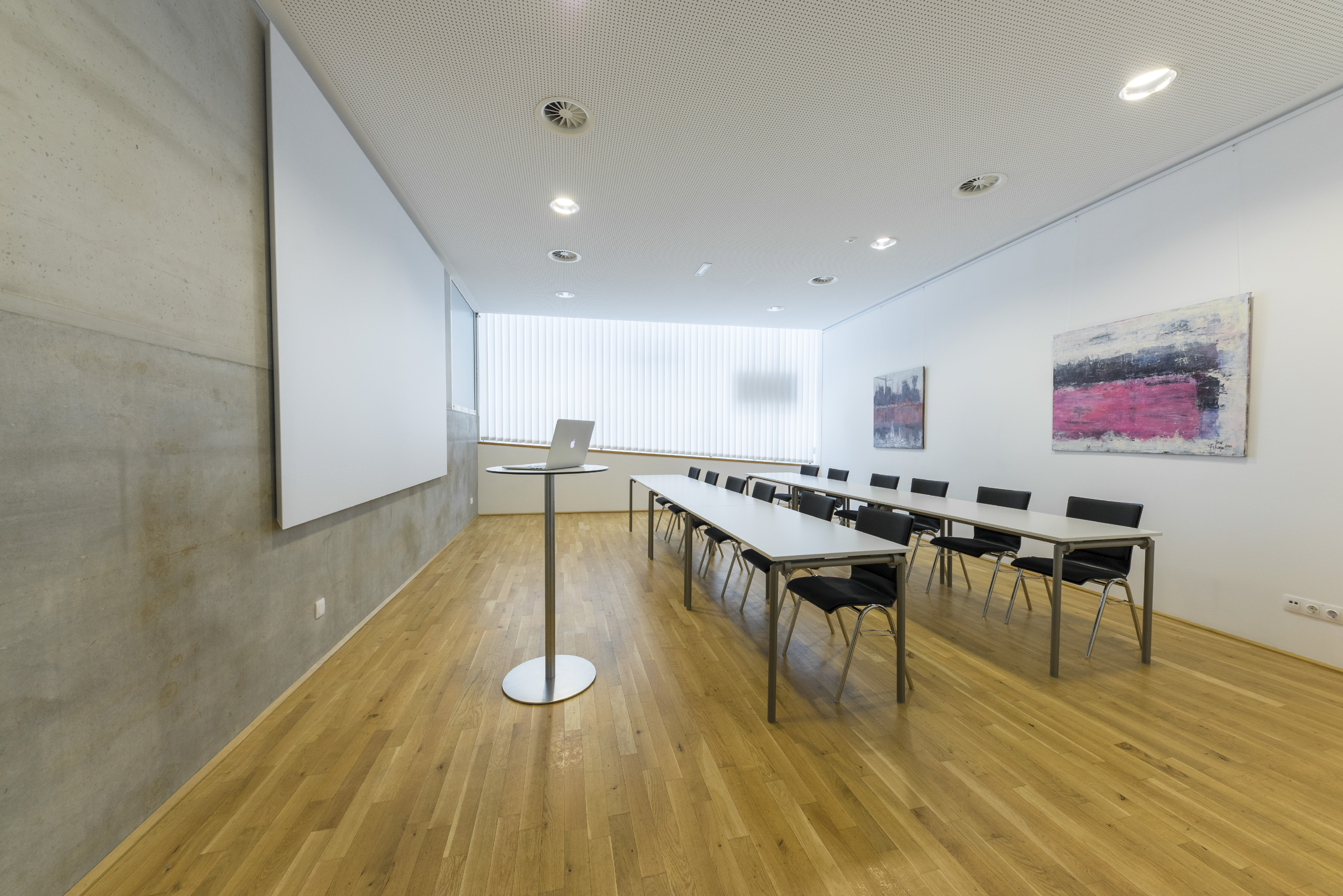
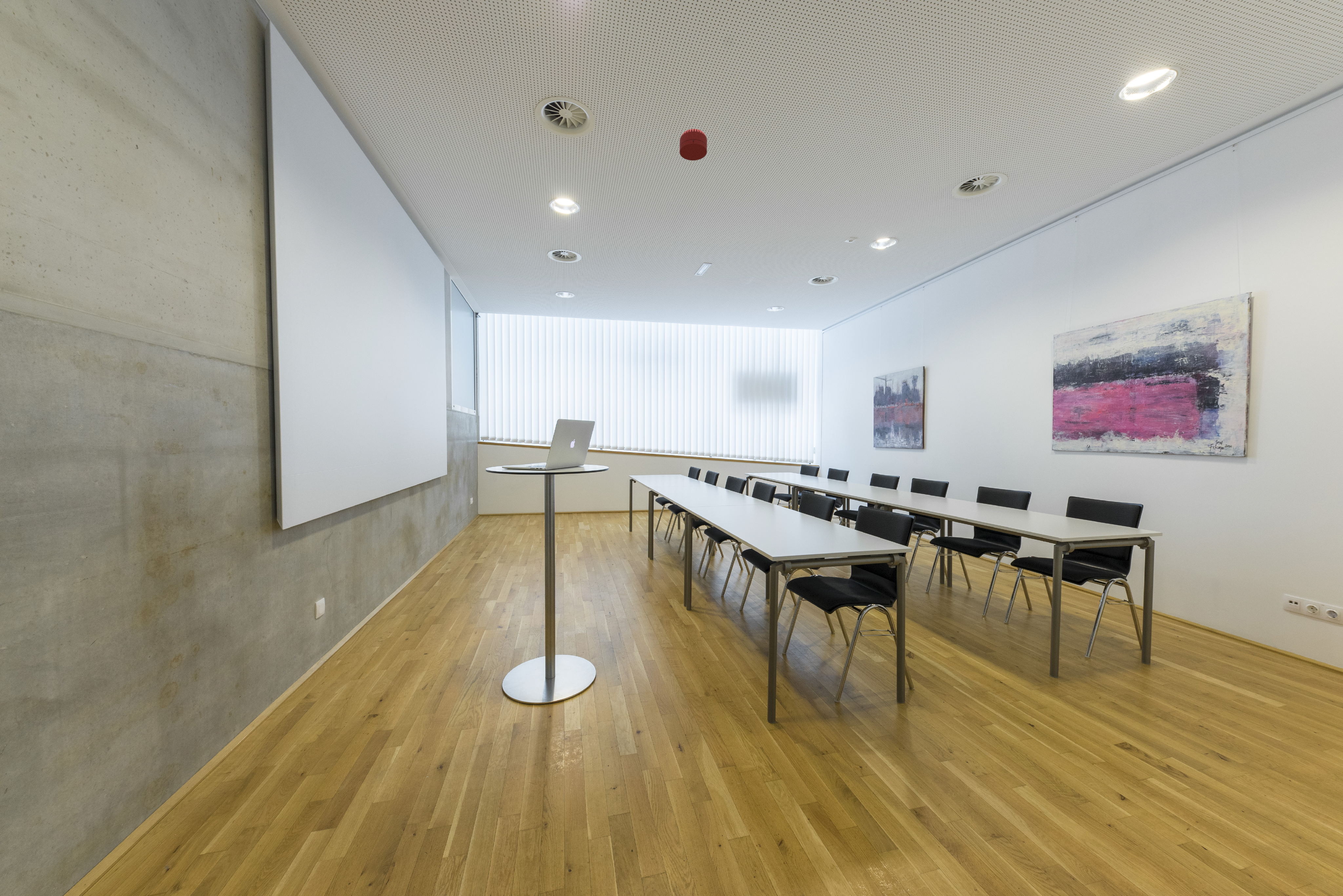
+ smoke detector (693, 144)
